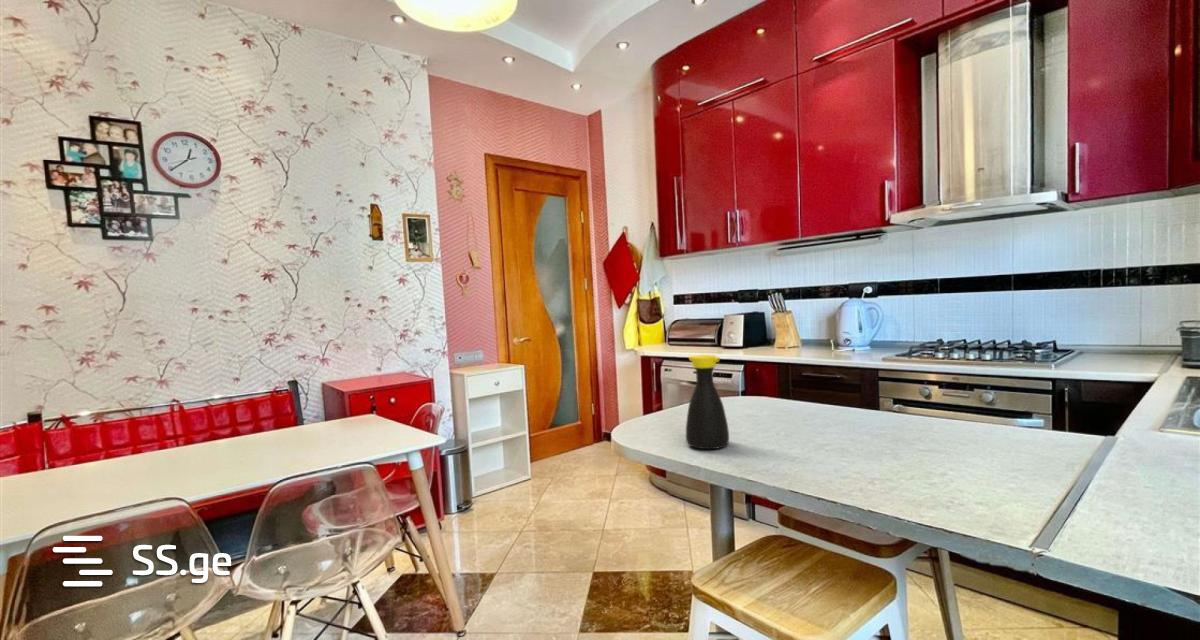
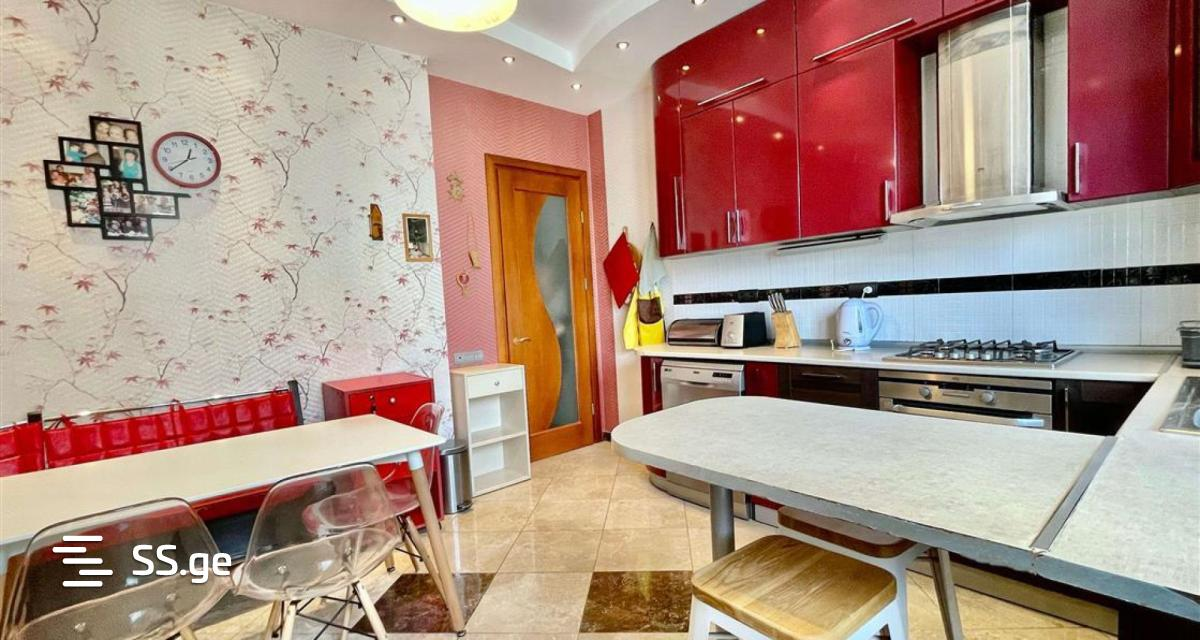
- bottle (705, 400)
